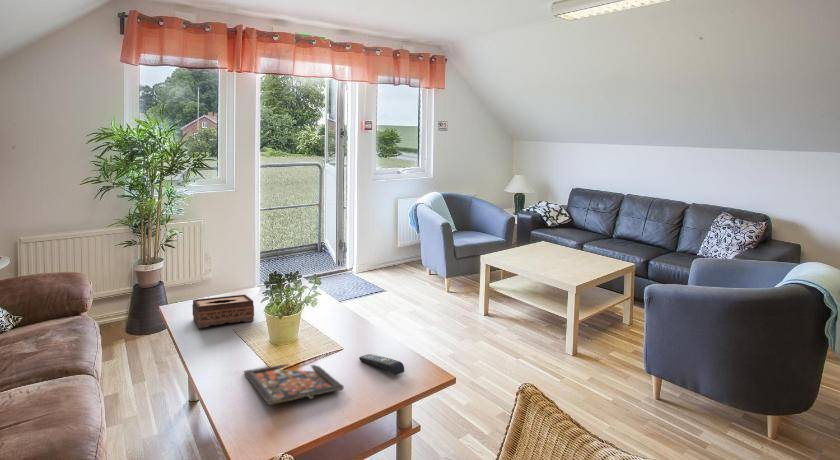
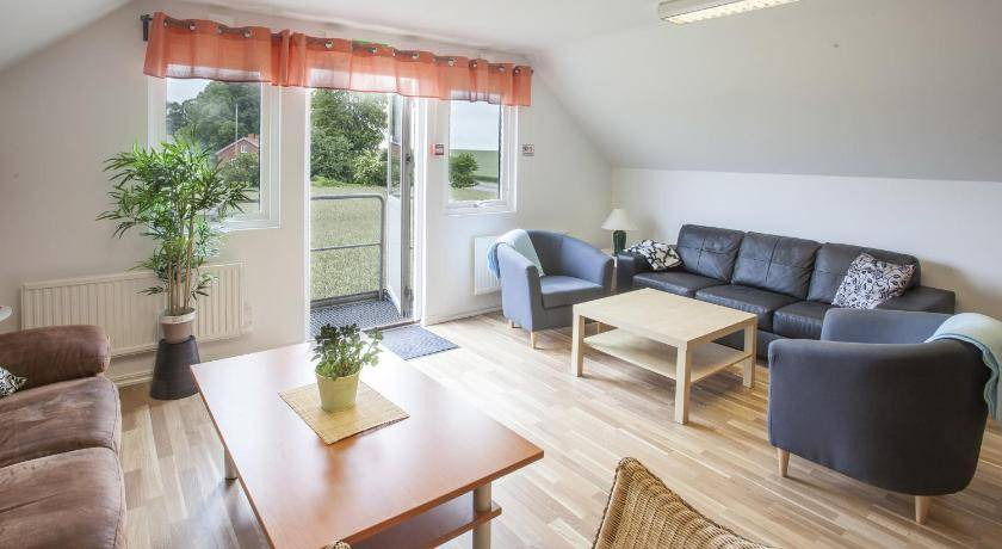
- remote control (381, 362)
- board game (292, 380)
- tissue box (223, 310)
